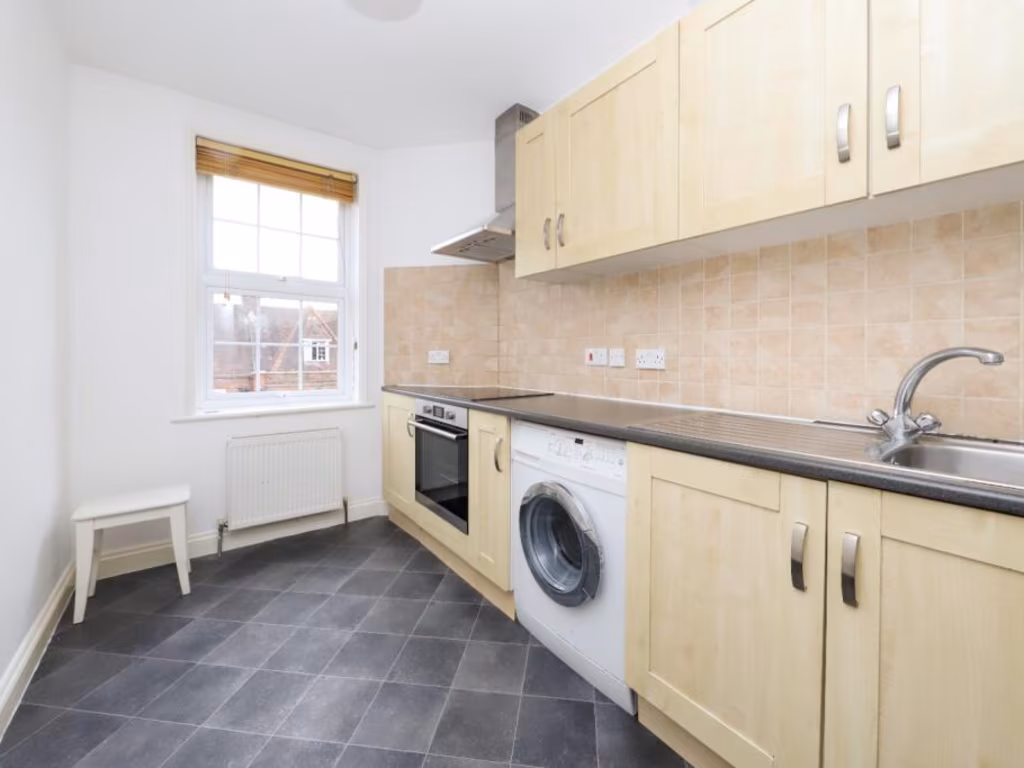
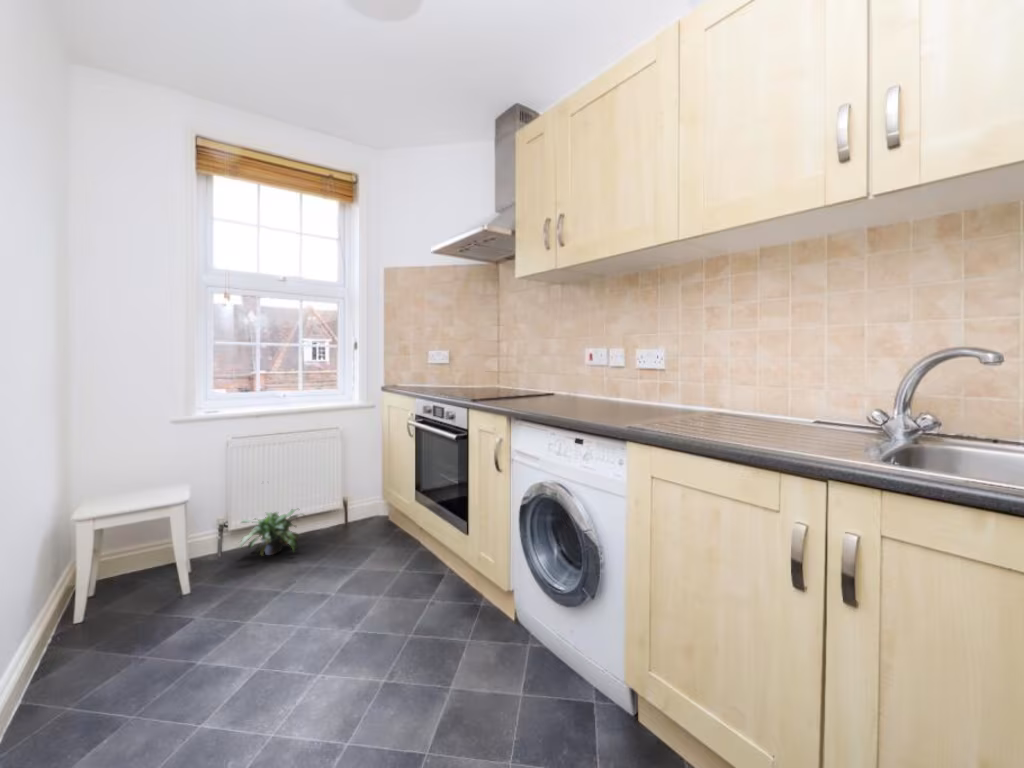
+ potted plant (272, 531)
